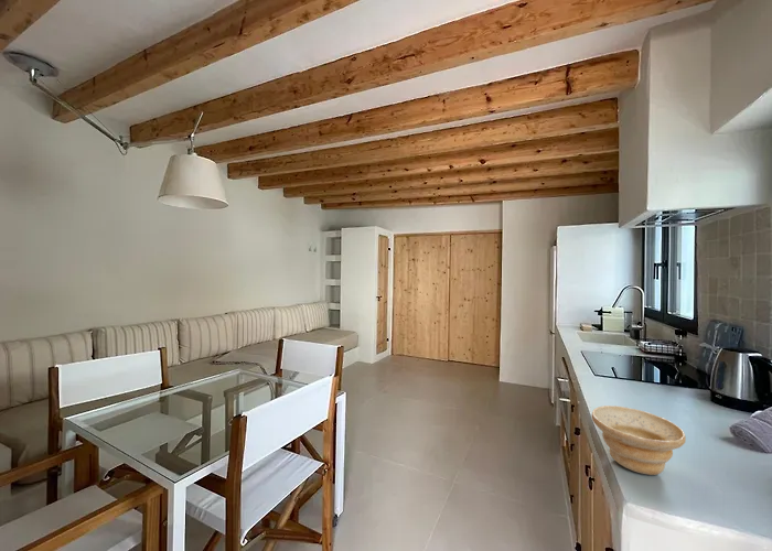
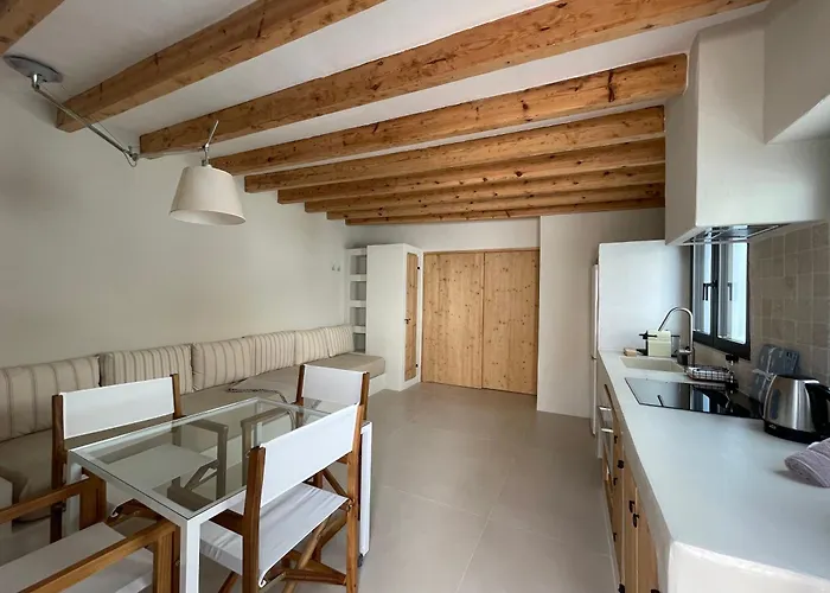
- bowl (634, 442)
